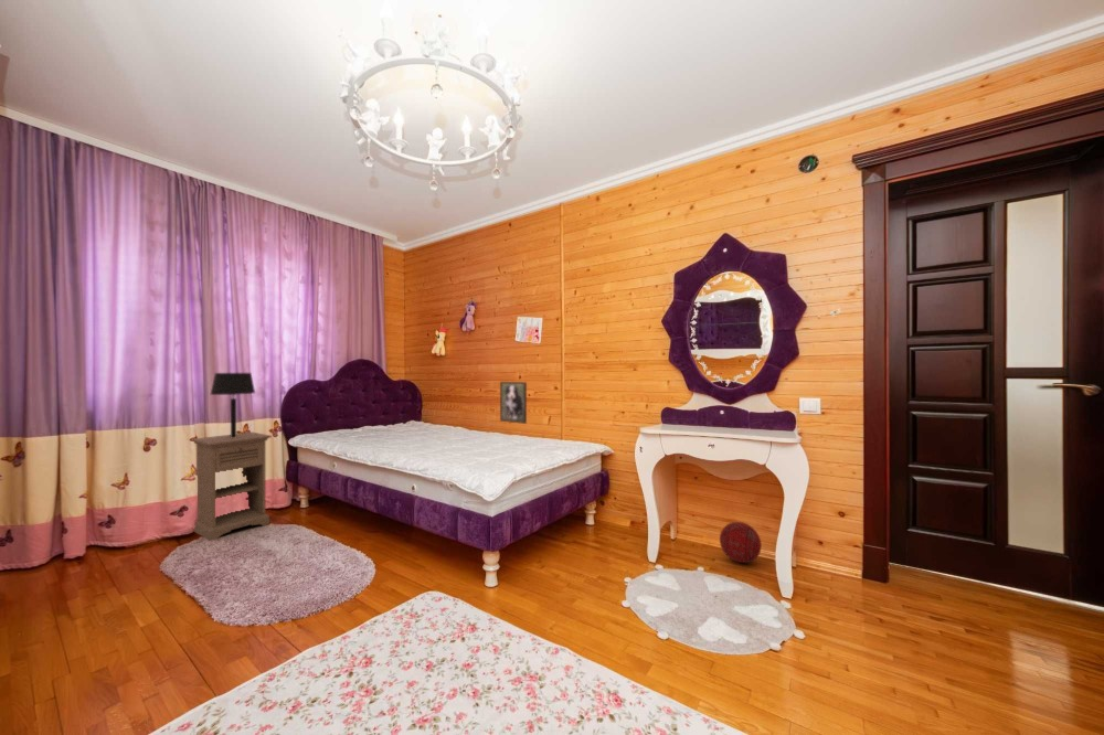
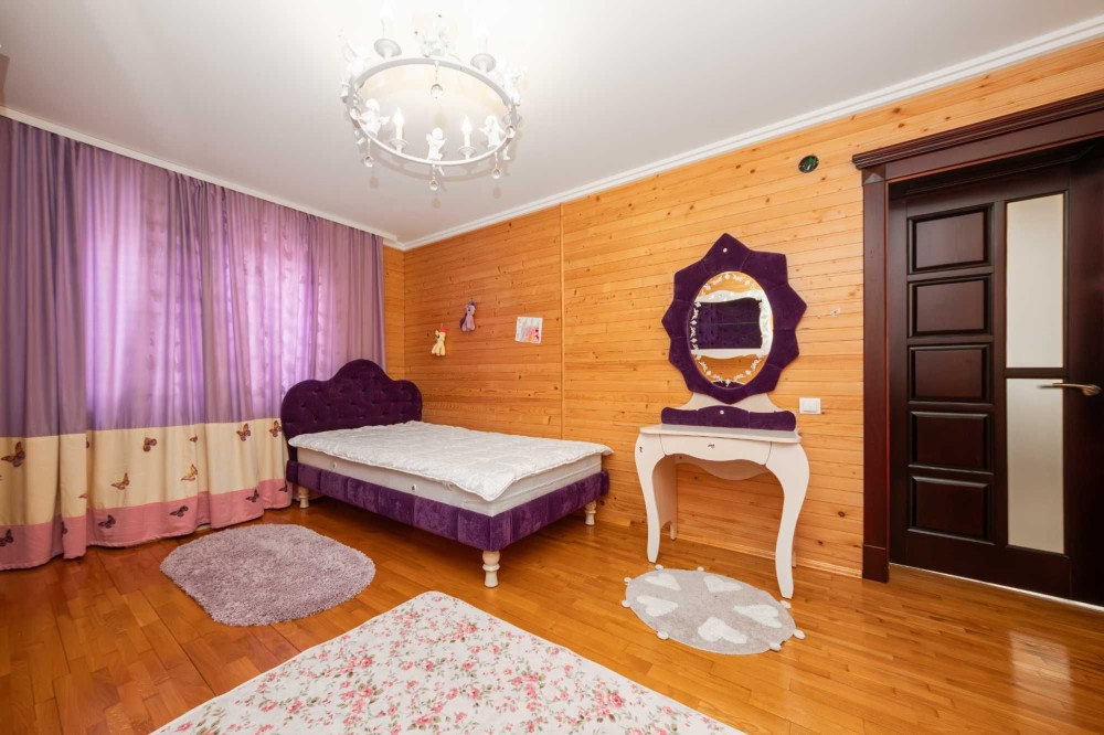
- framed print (512, 402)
- ball (740, 542)
- table lamp (233, 405)
- nightstand (232, 486)
